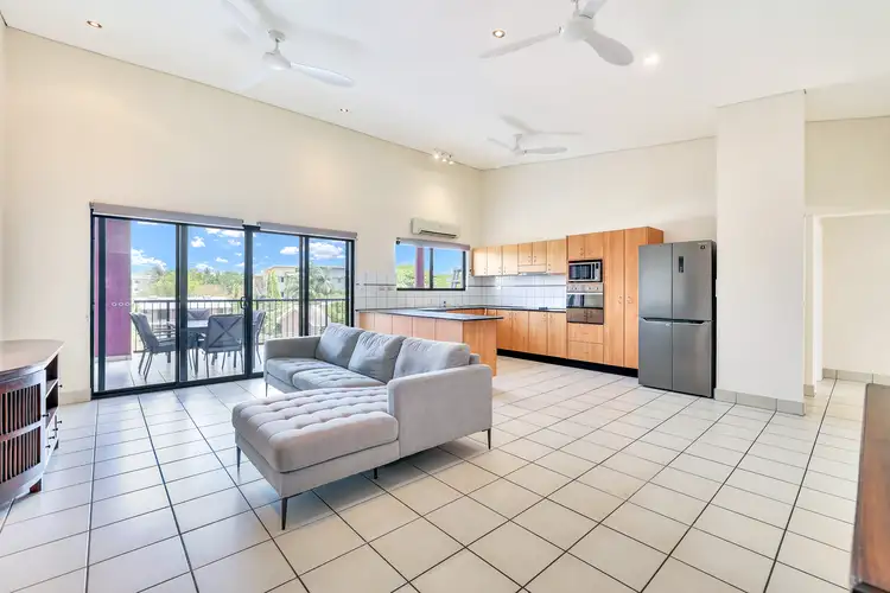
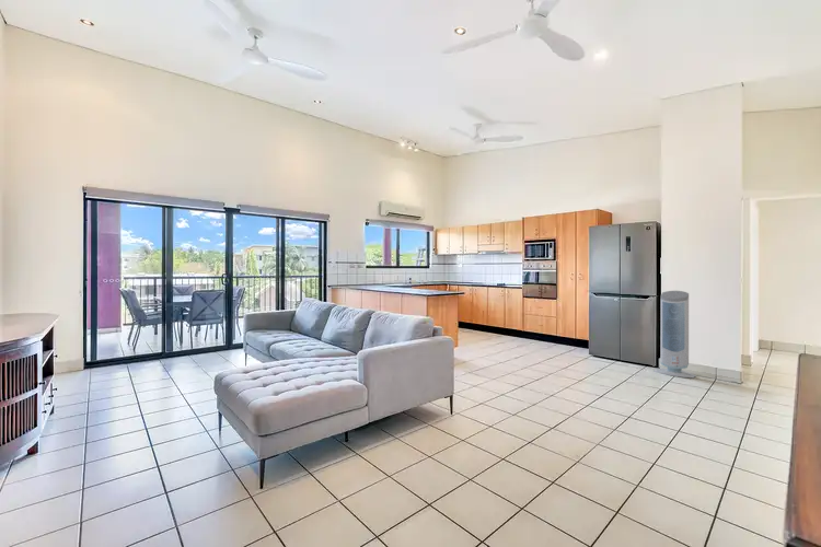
+ air purifier (674, 331)
